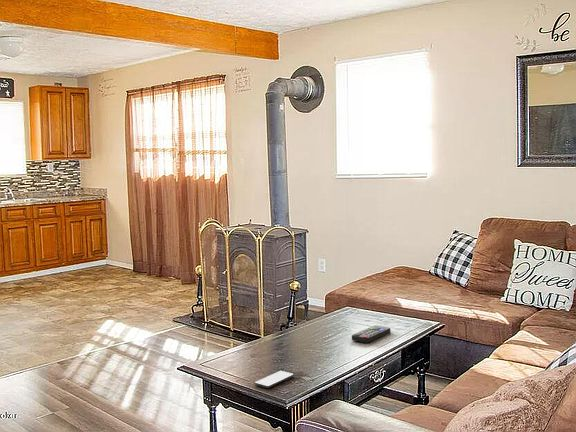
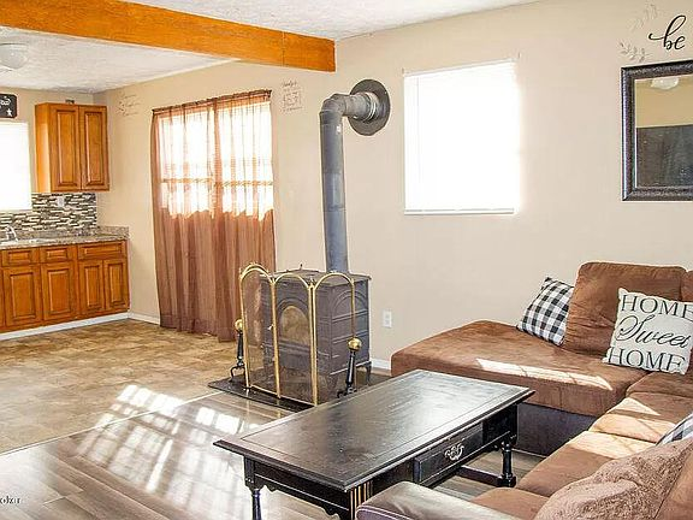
- smartphone (274, 379)
- remote control (371, 333)
